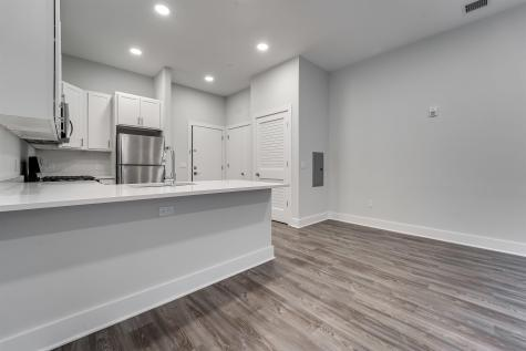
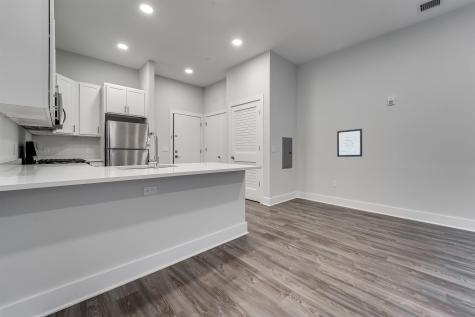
+ wall art (349, 143)
